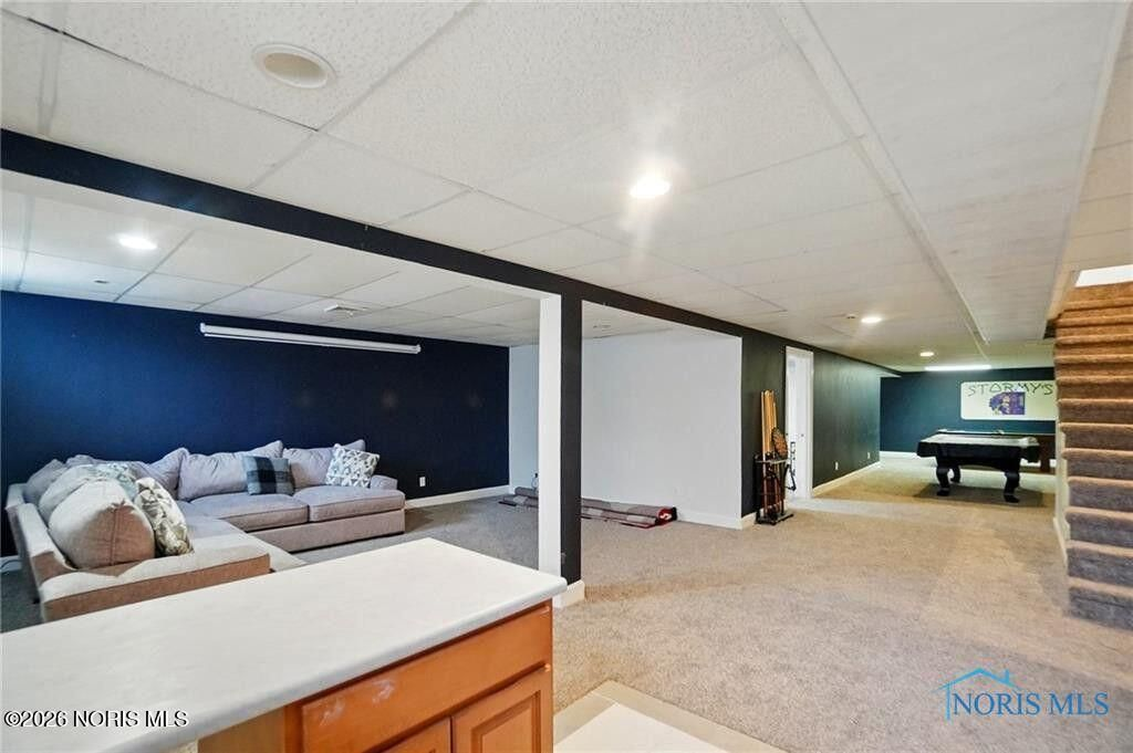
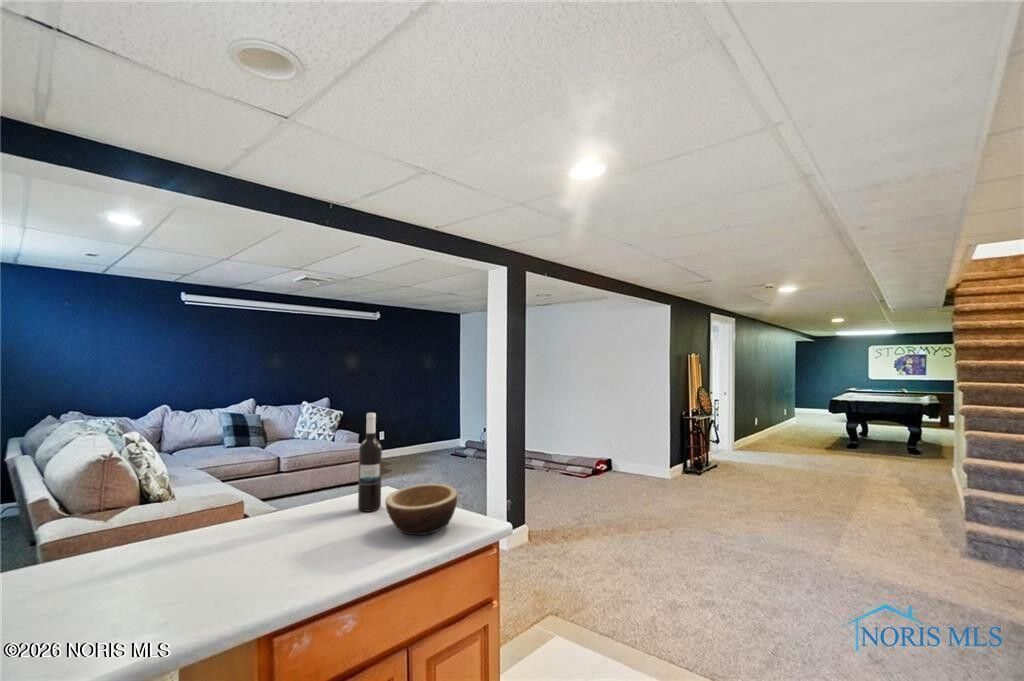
+ wine bottle (370, 460)
+ bowl (421, 509)
